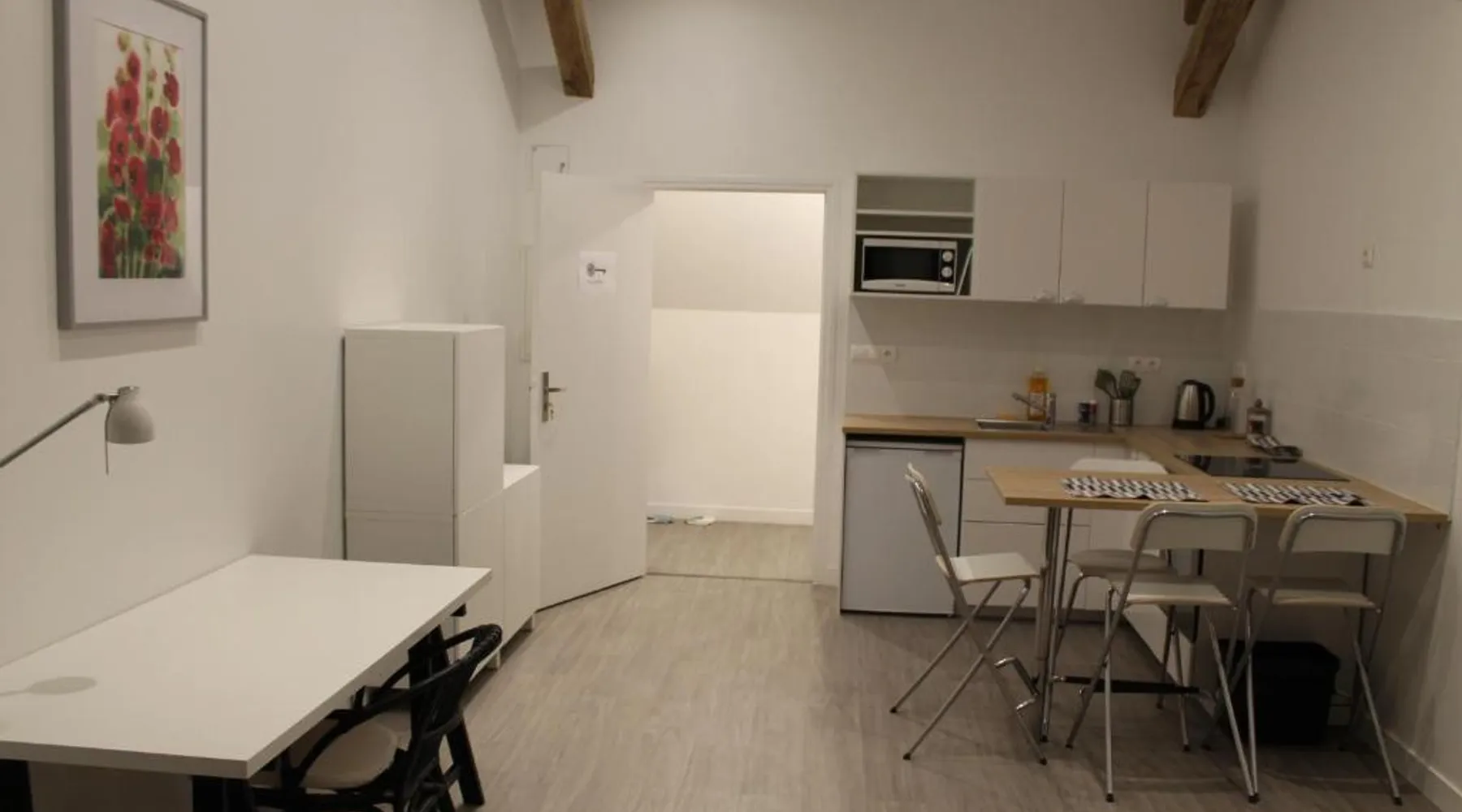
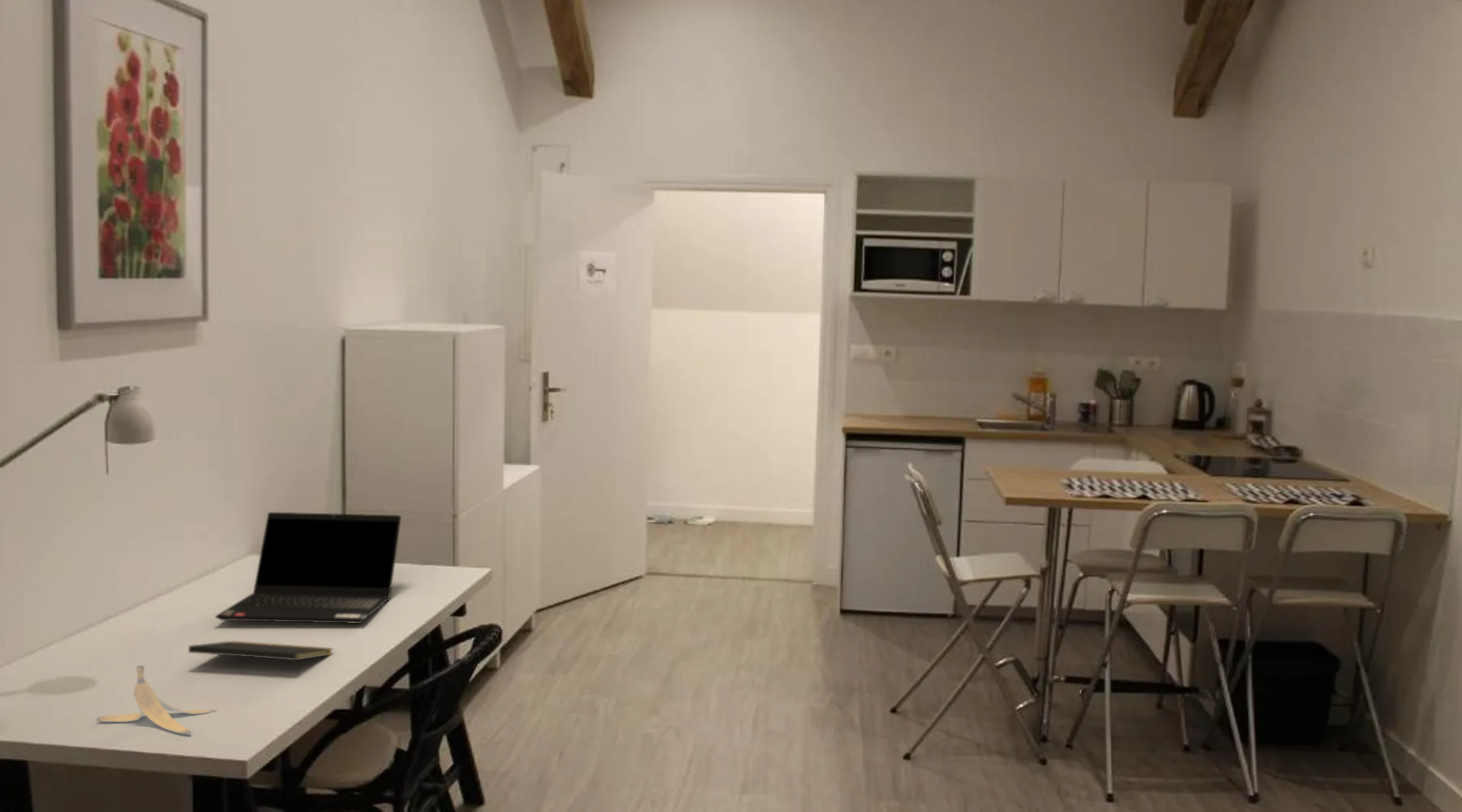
+ banana peel (150, 697)
+ laptop computer (313, 565)
+ notepad (262, 650)
